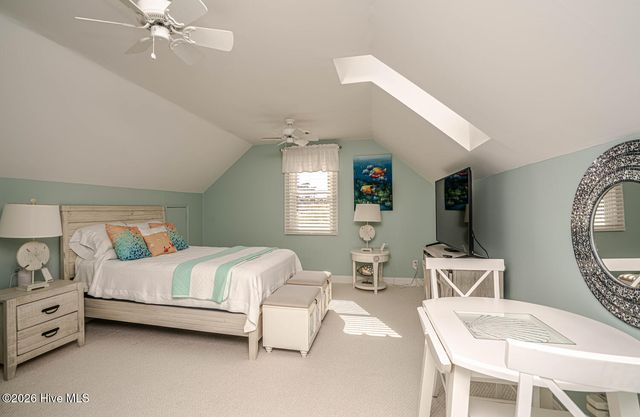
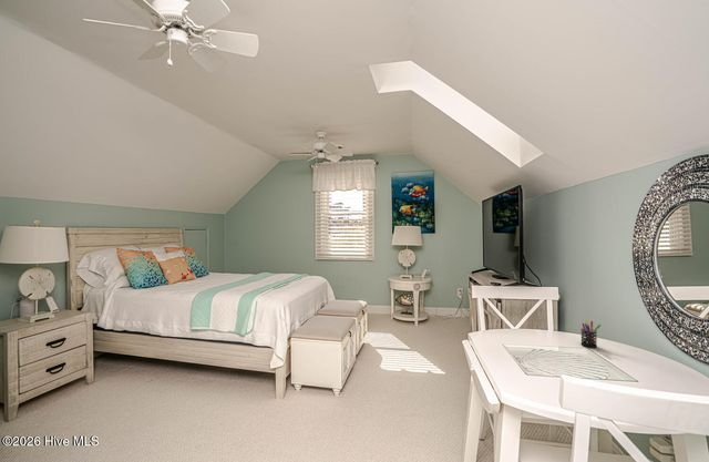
+ pen holder (590, 332)
